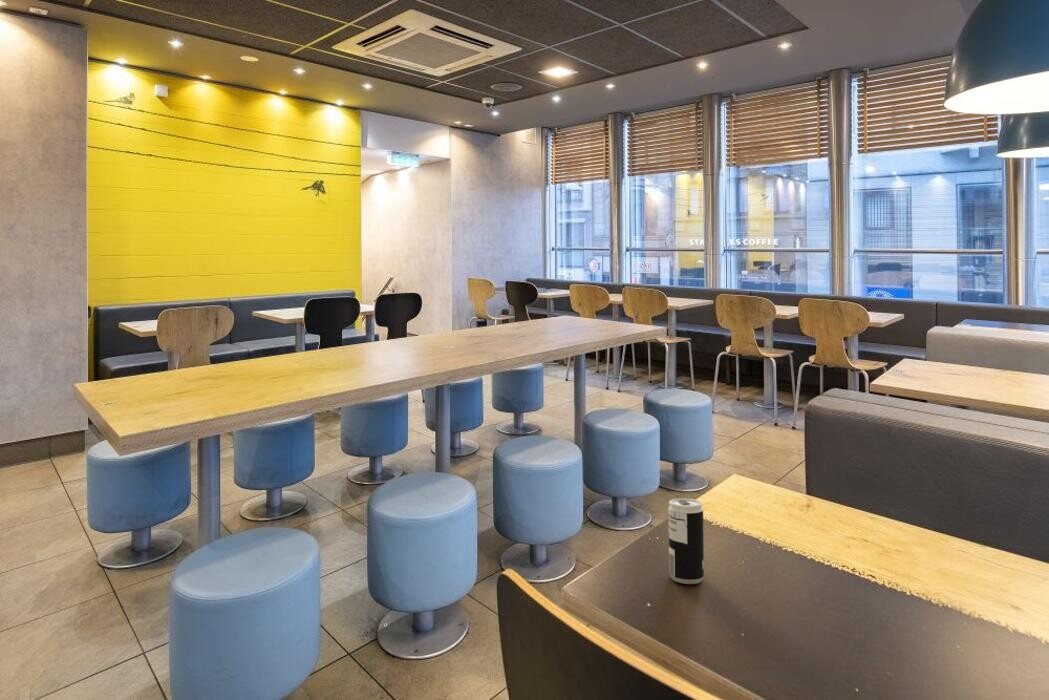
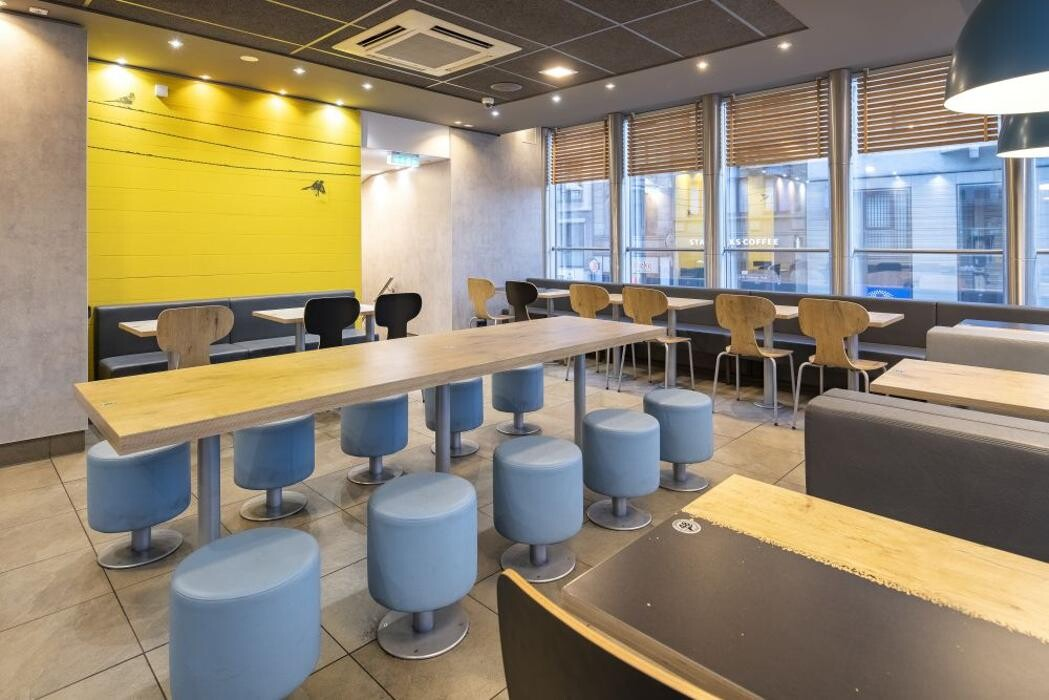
- beverage can (686, 540)
